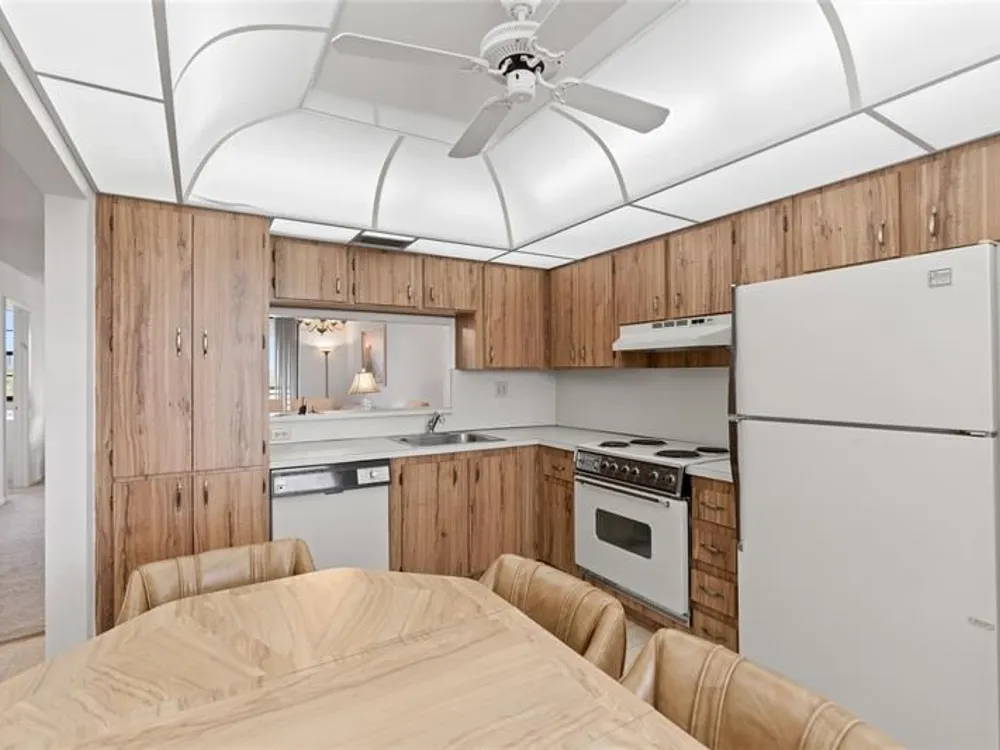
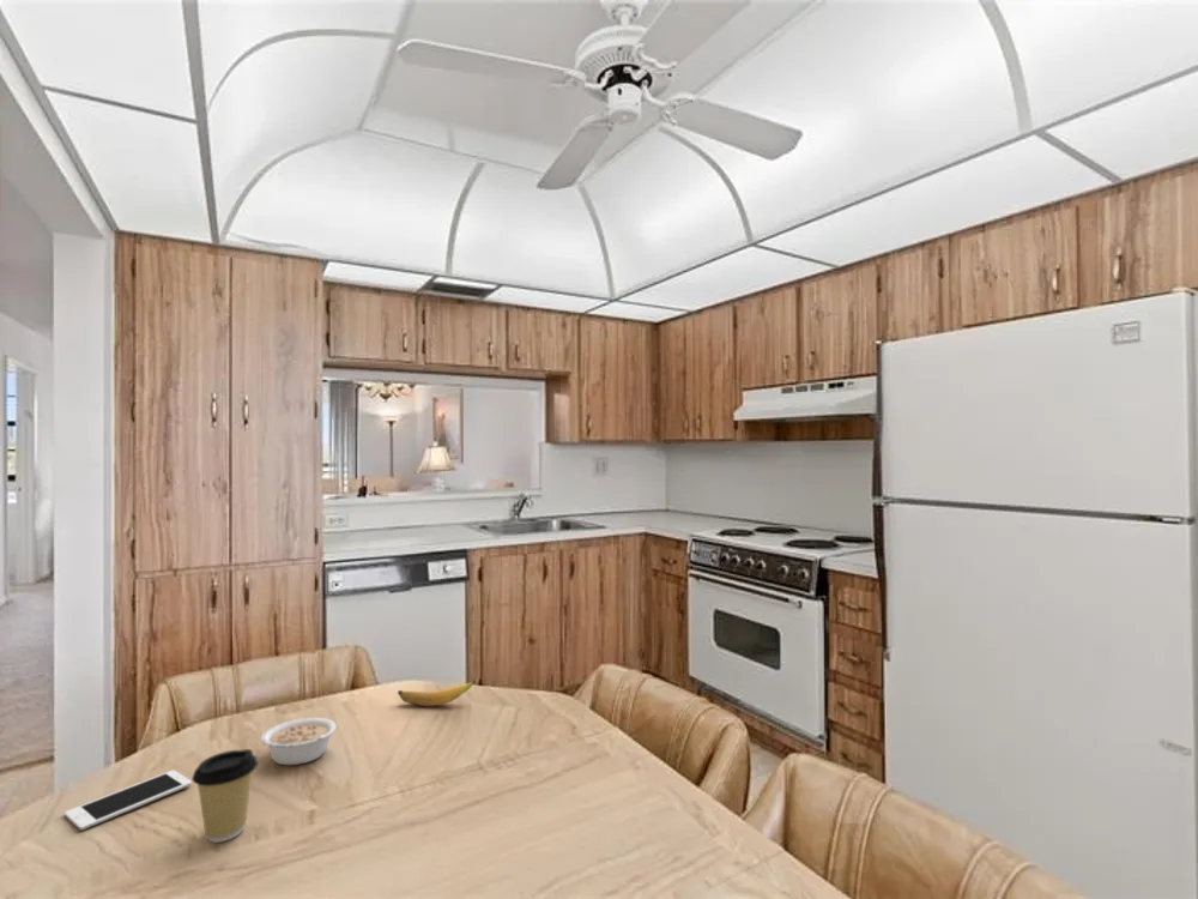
+ legume (302, 740)
+ banana (436, 693)
+ cell phone (131, 797)
+ coffee cup (225, 795)
